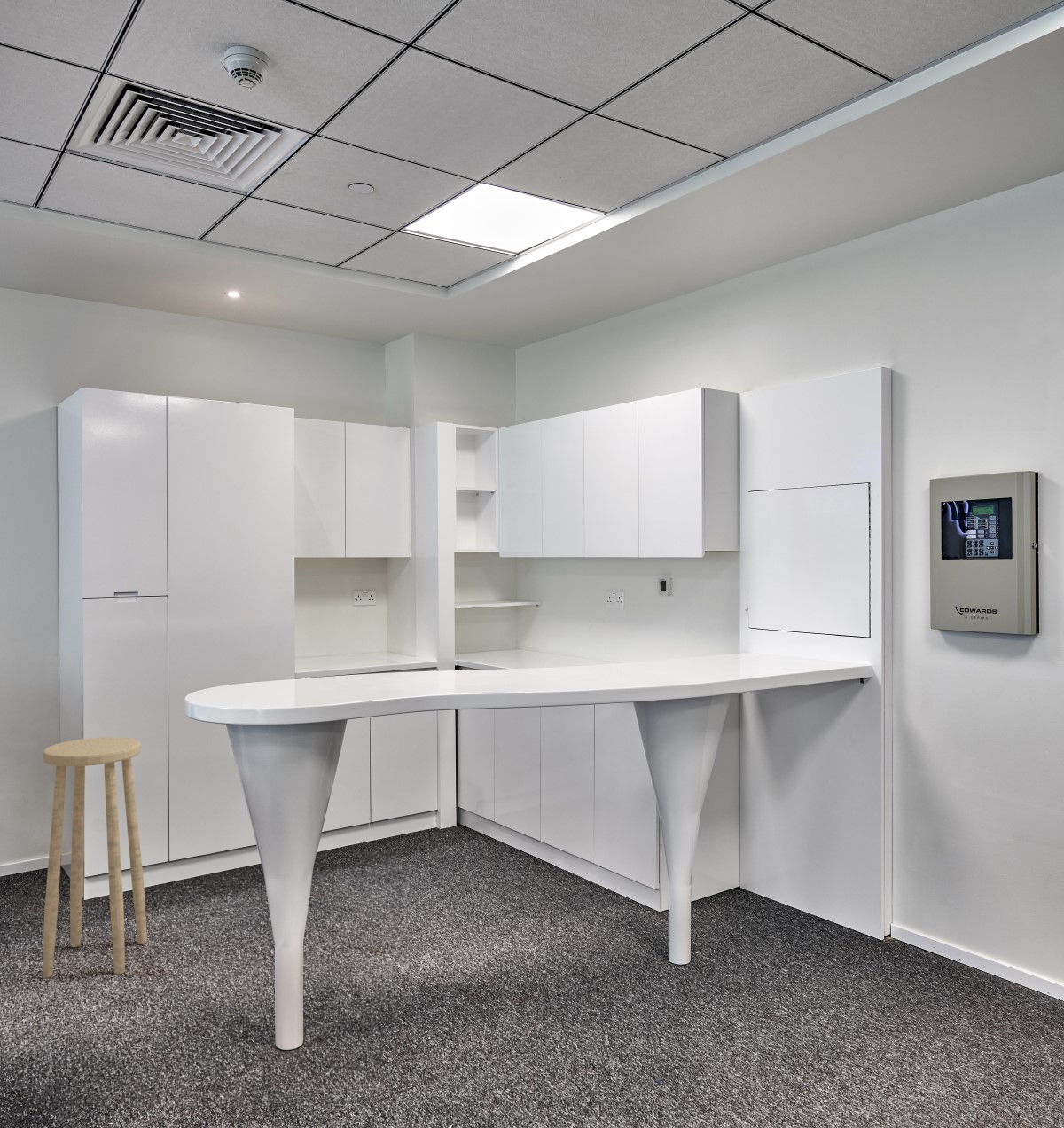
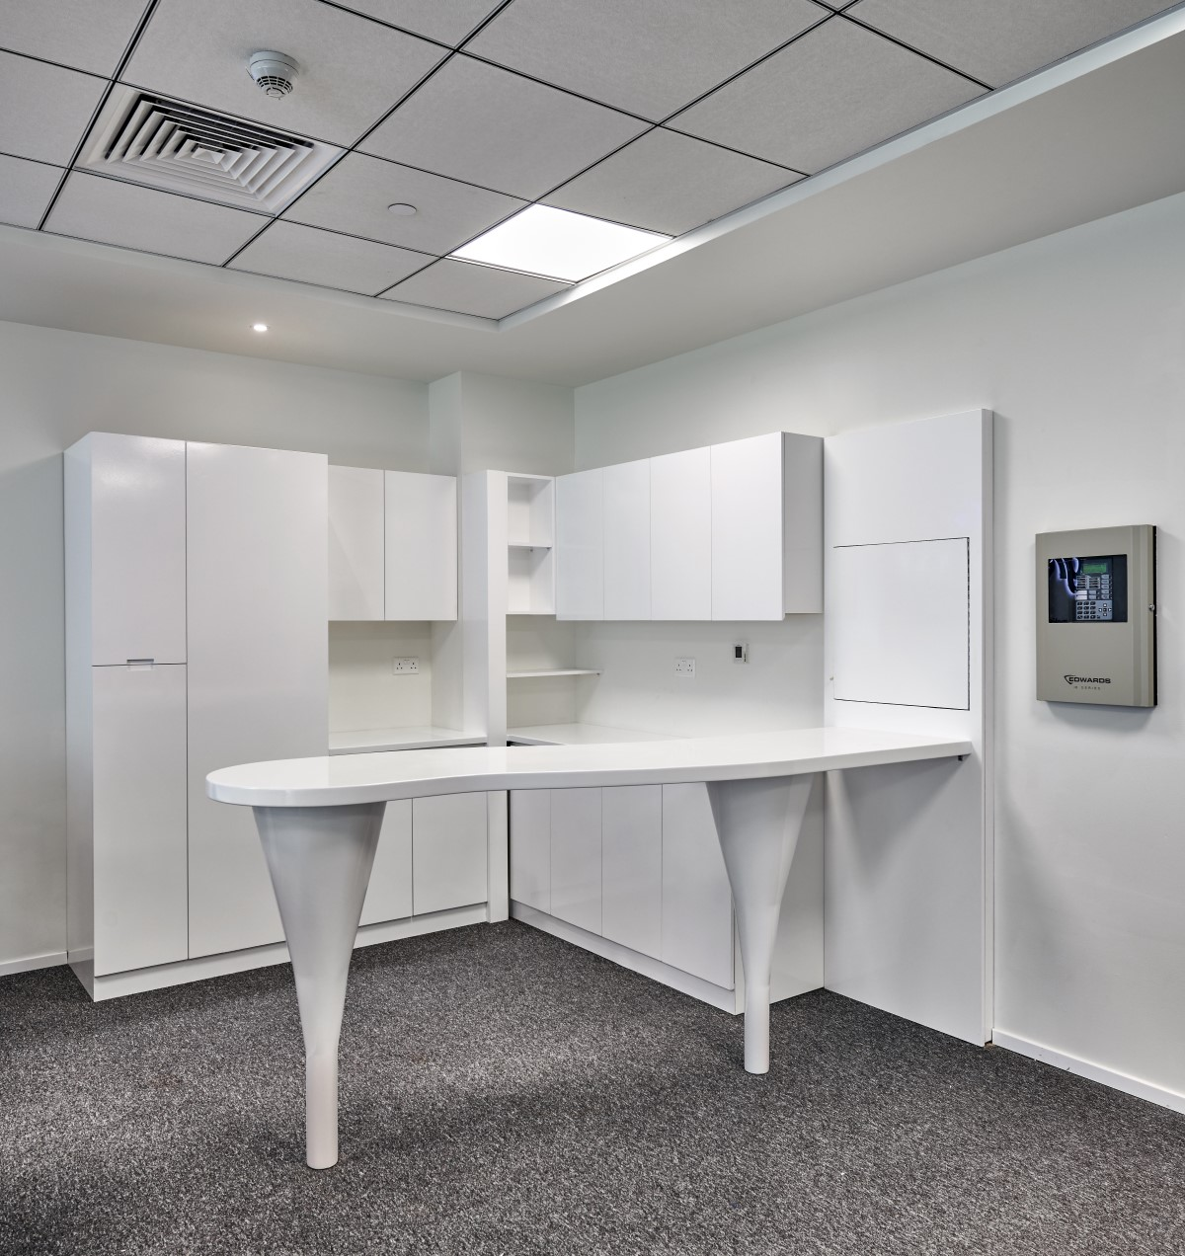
- stool (82, 852)
